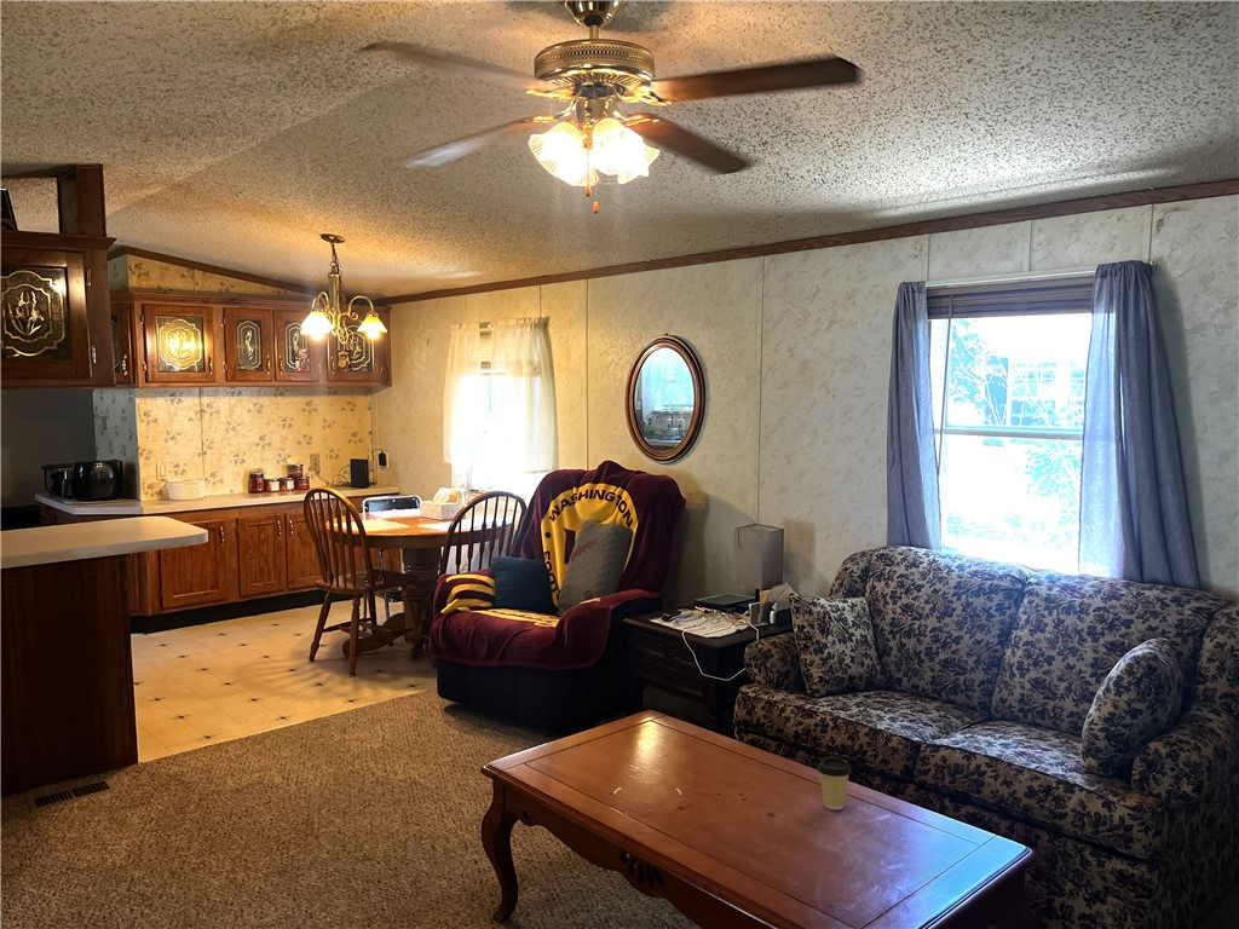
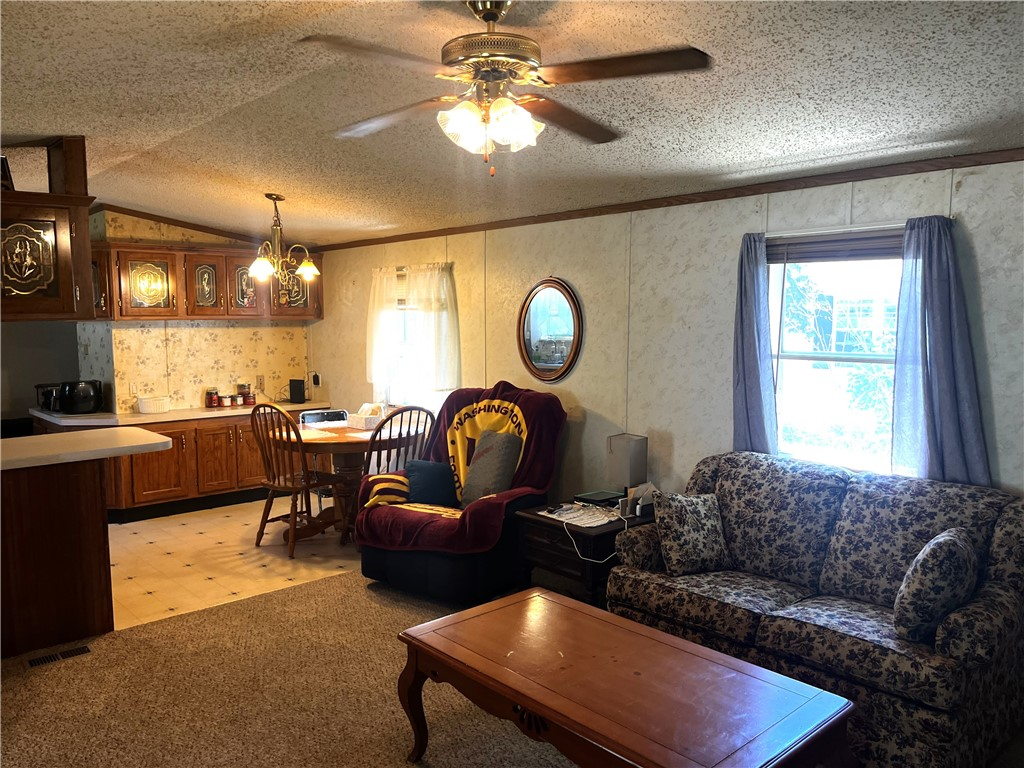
- coffee cup (834, 784)
